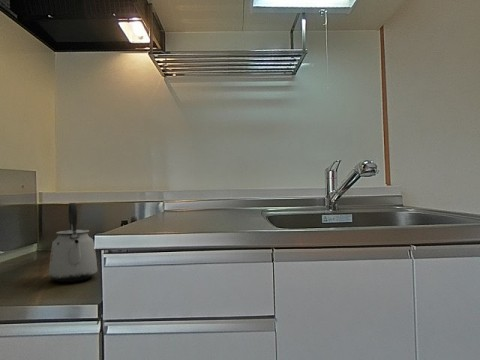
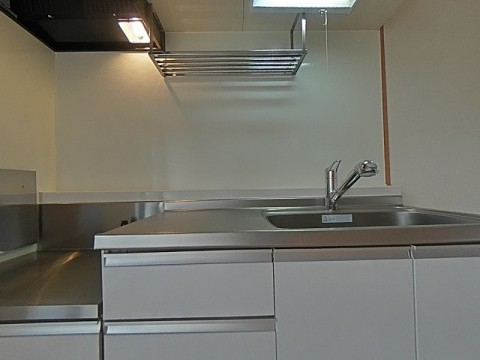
- kettle (73, 241)
